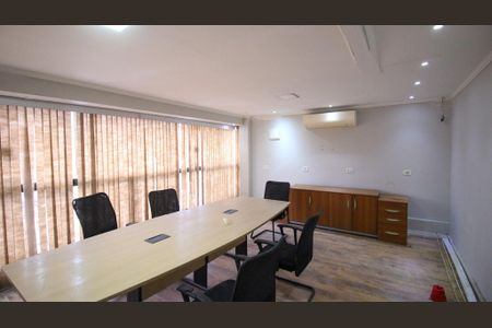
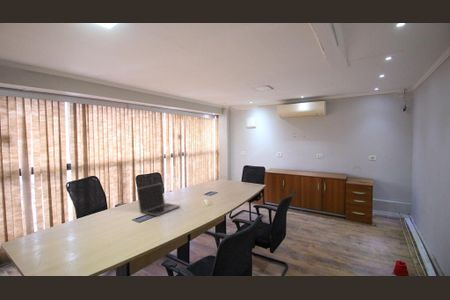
+ laptop (159, 197)
